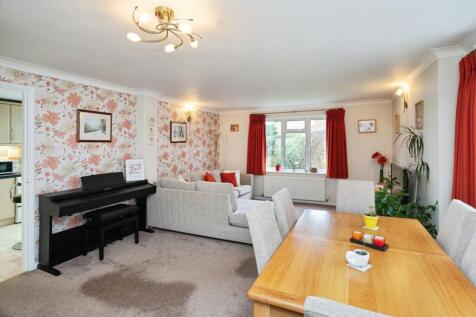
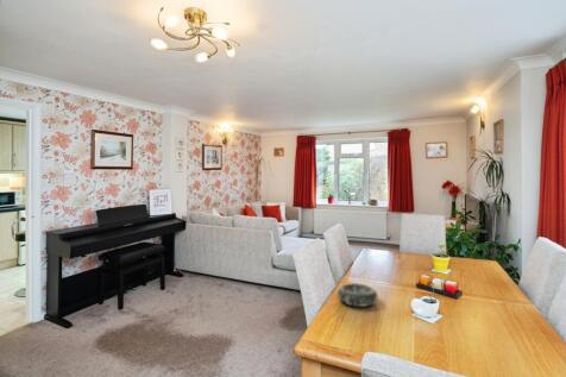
+ decorative bowl (357, 294)
